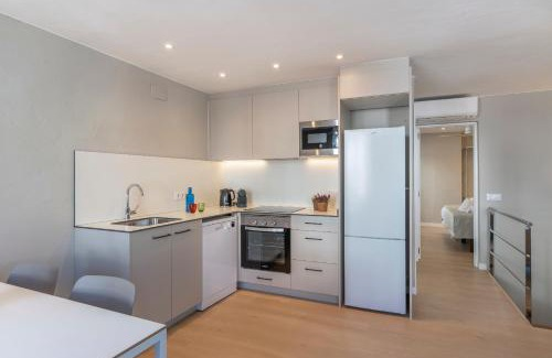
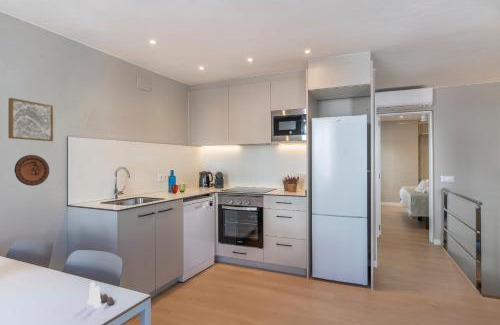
+ decorative plate (32, 170)
+ wall art (32, 120)
+ salt and pepper shaker set (99, 291)
